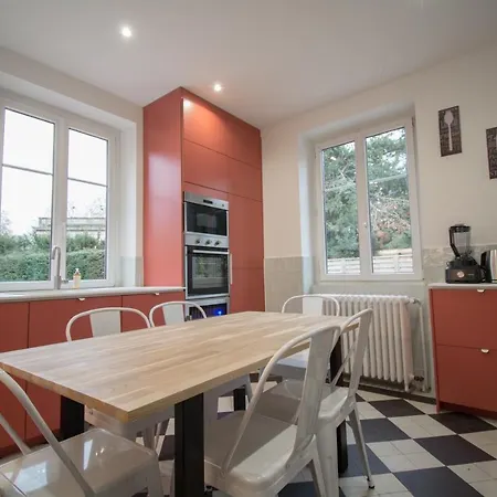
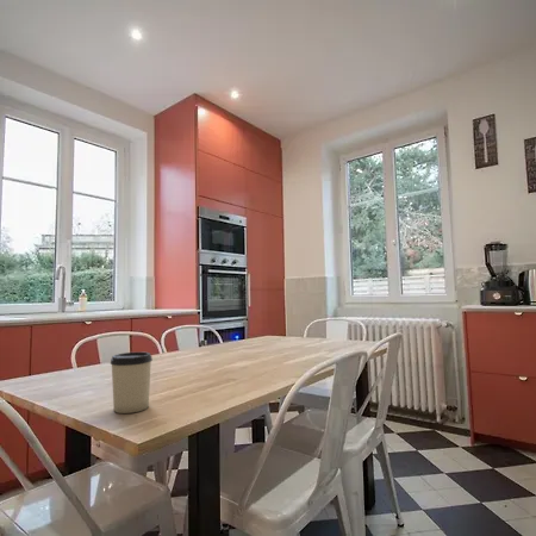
+ cup (131, 381)
